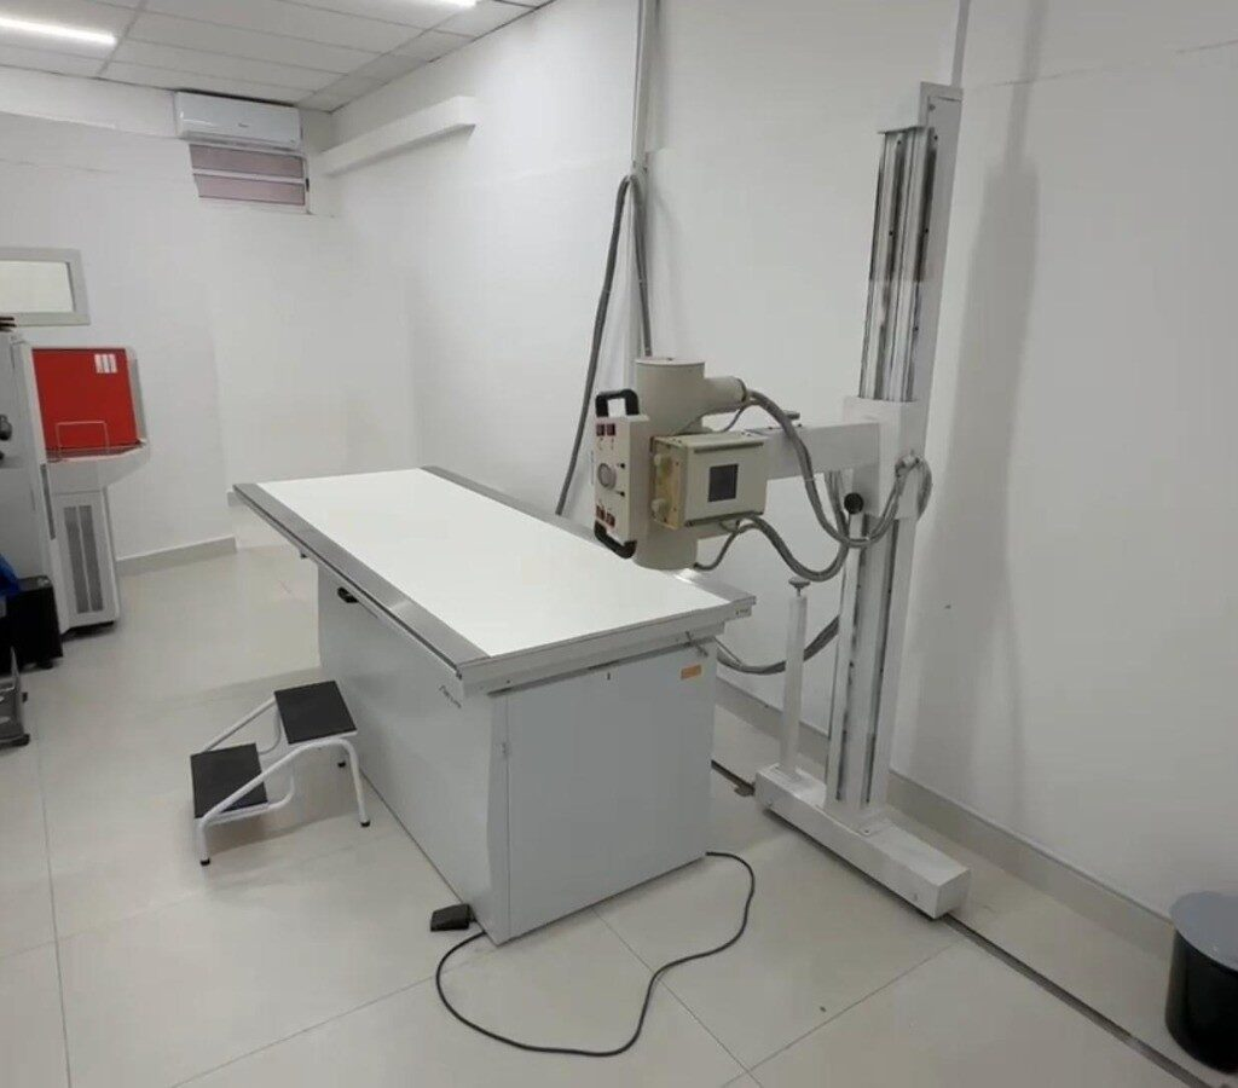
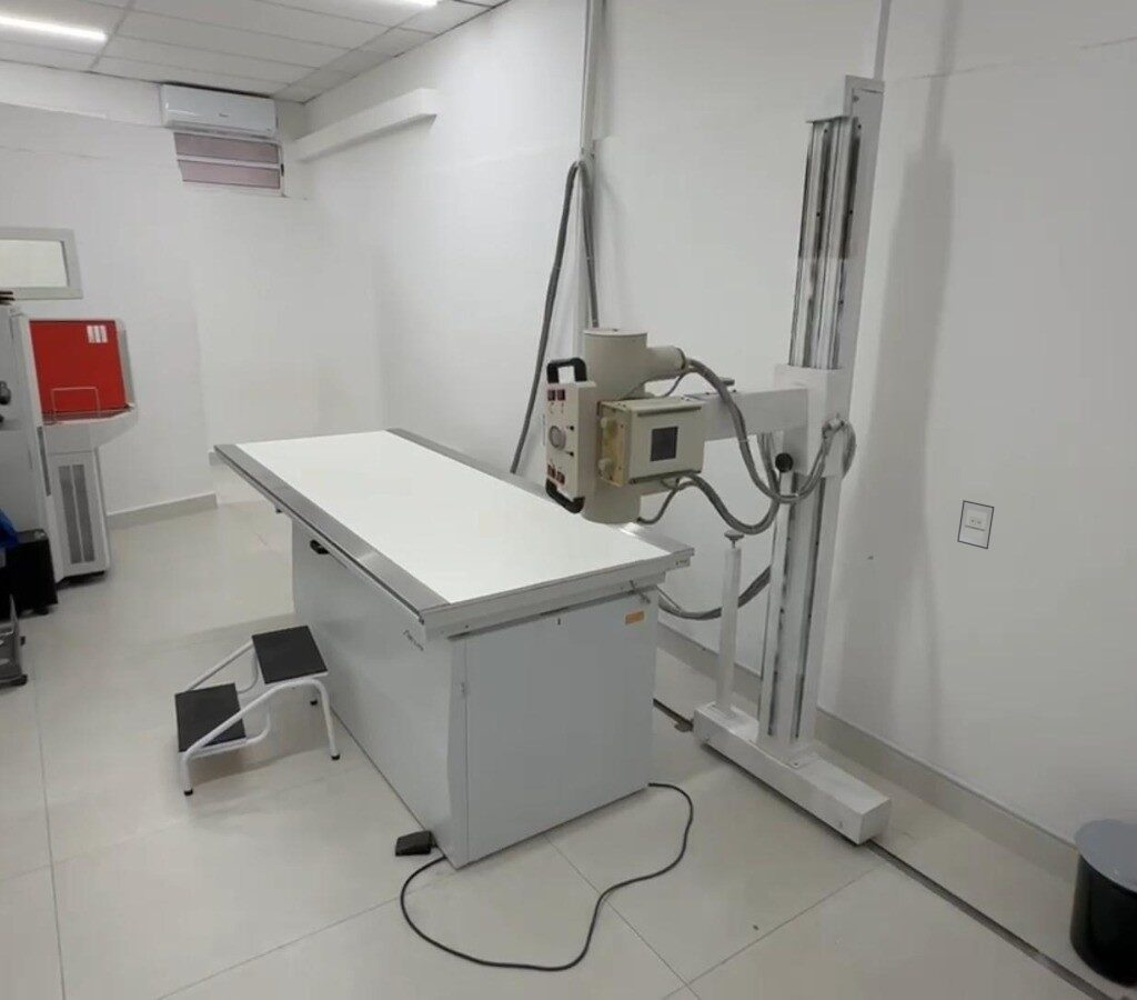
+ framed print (975, 524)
